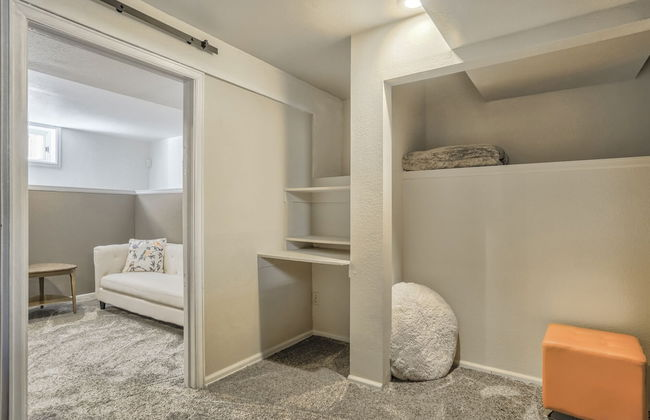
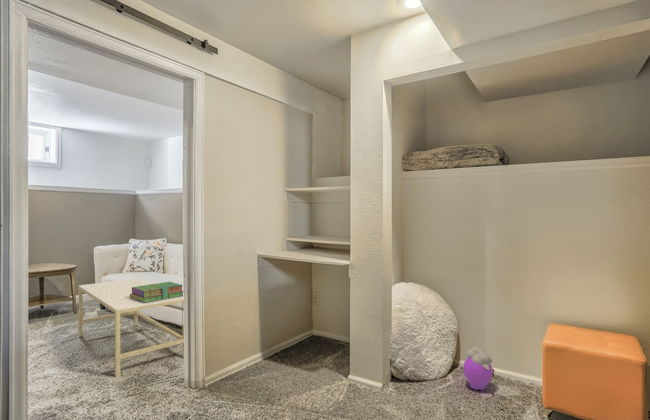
+ coffee table (128, 314)
+ plush toy (479, 369)
+ stack of books (157, 291)
